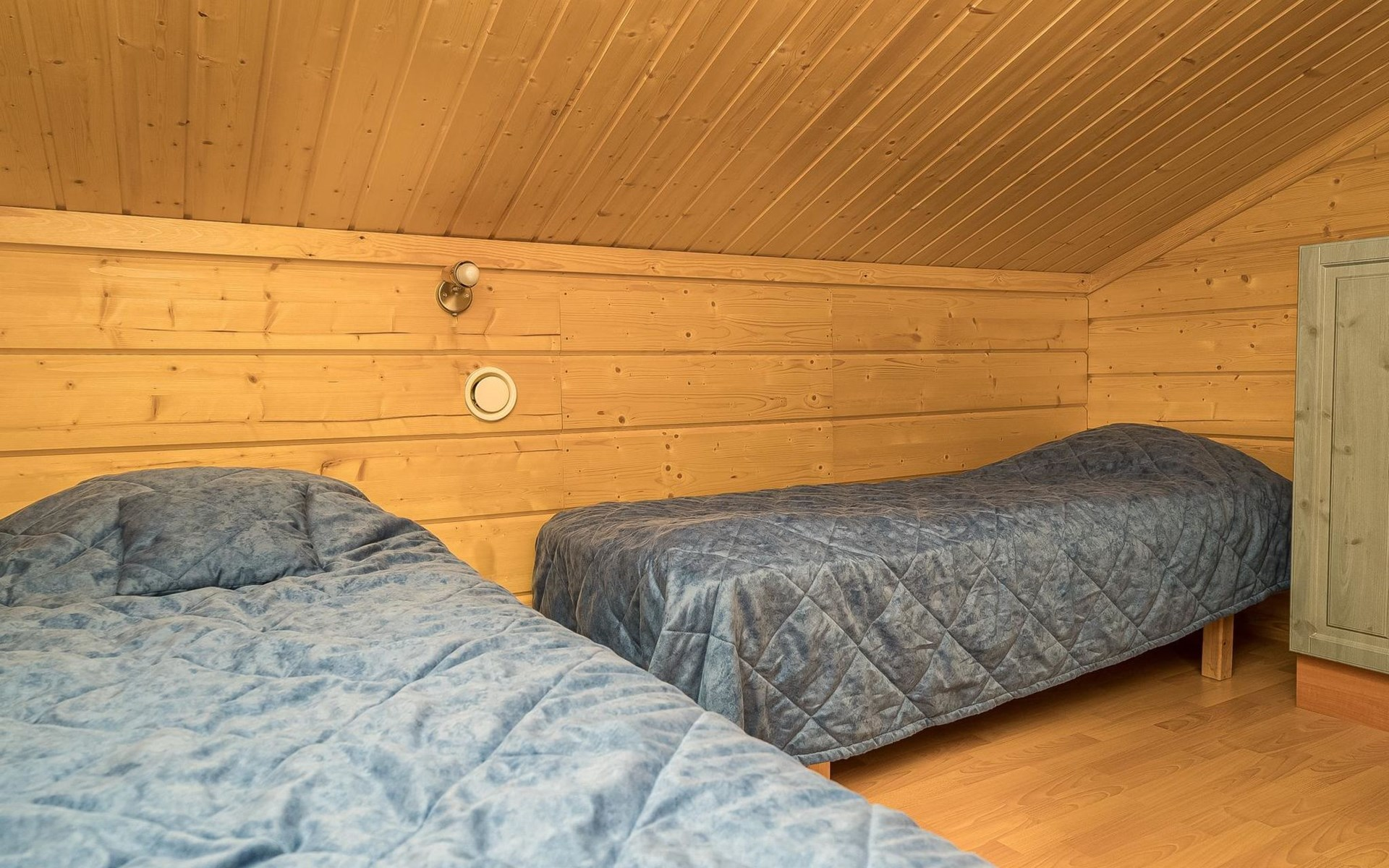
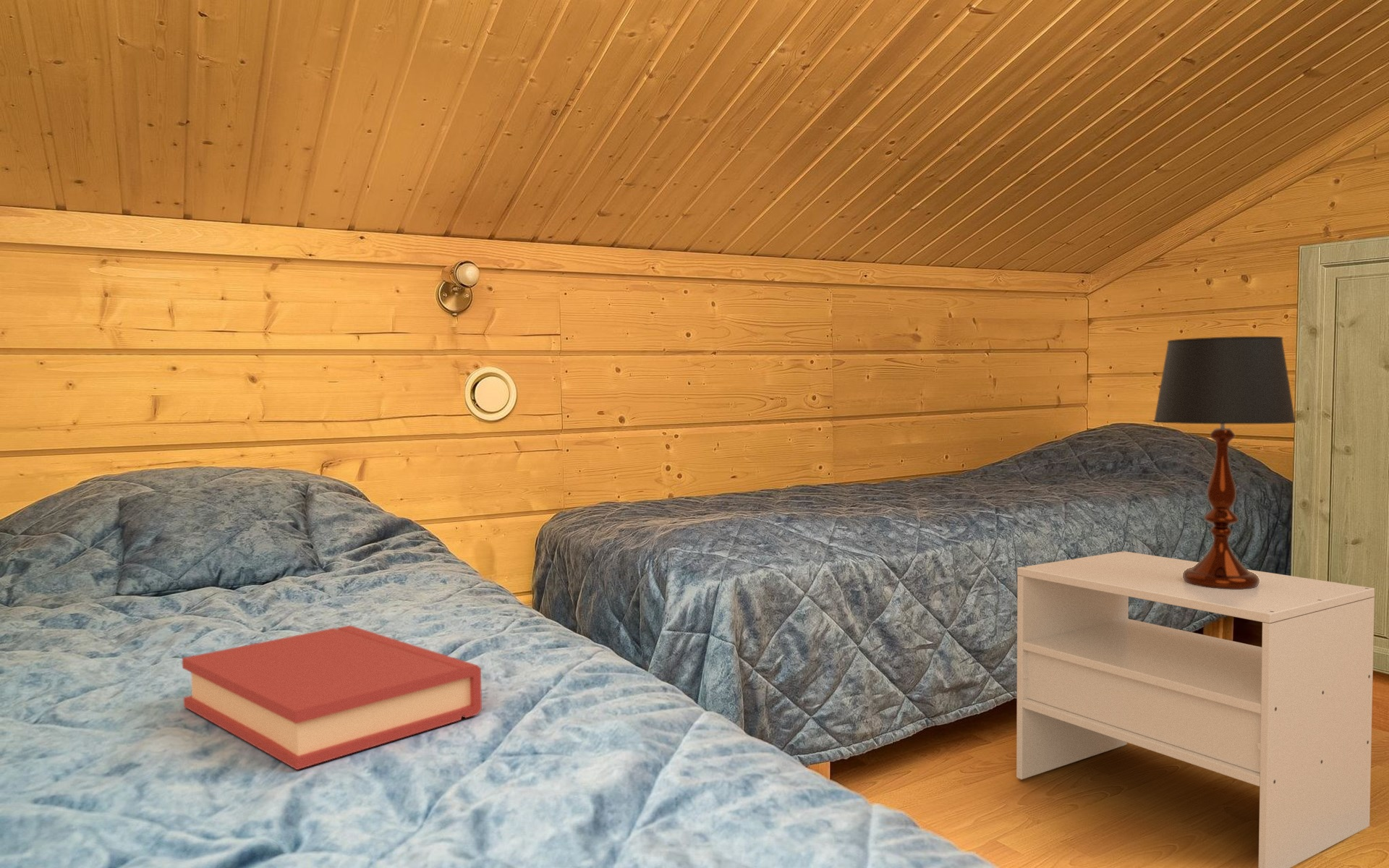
+ hardback book (329, 685)
+ table lamp (1222, 461)
+ nightstand (1187, 688)
